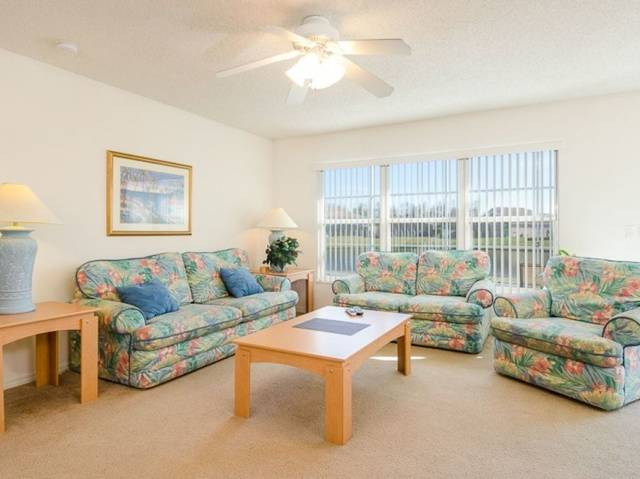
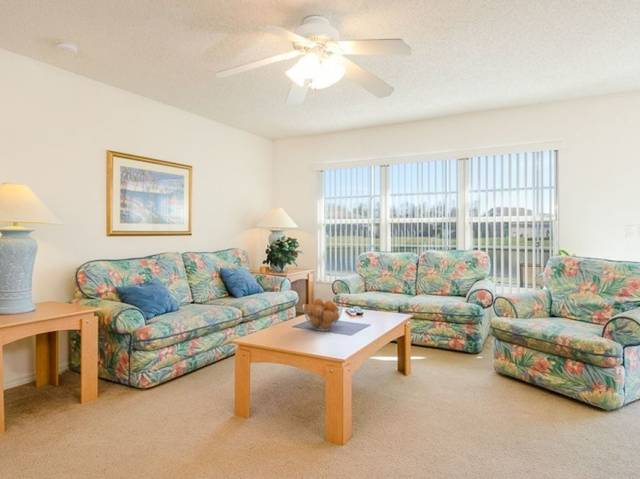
+ fruit basket (322, 314)
